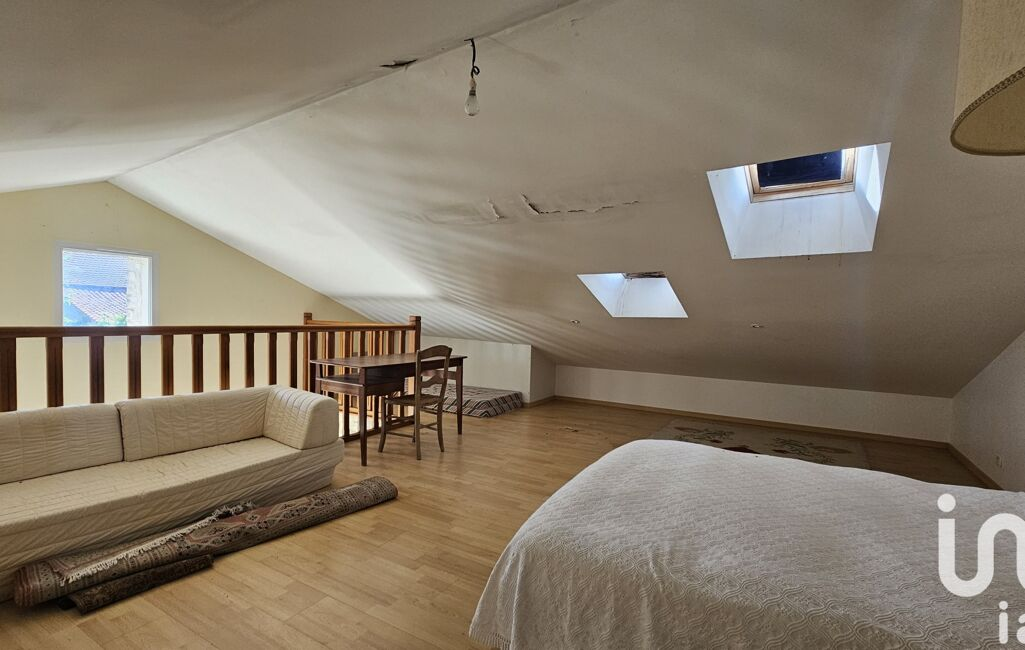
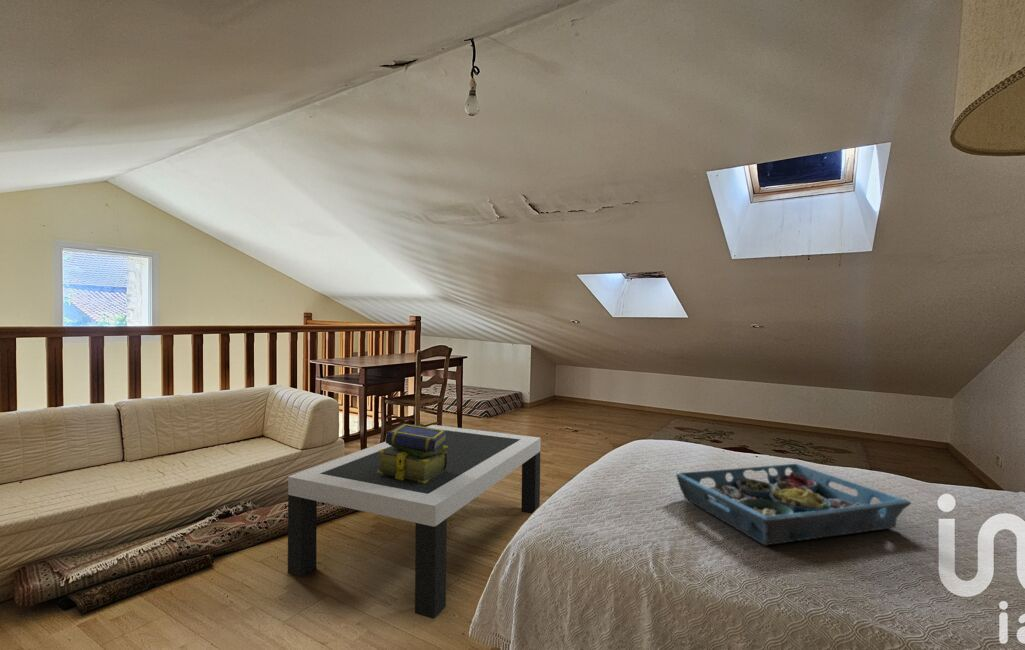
+ serving tray (784, 497)
+ stack of books (416, 450)
+ coffee table (432, 495)
